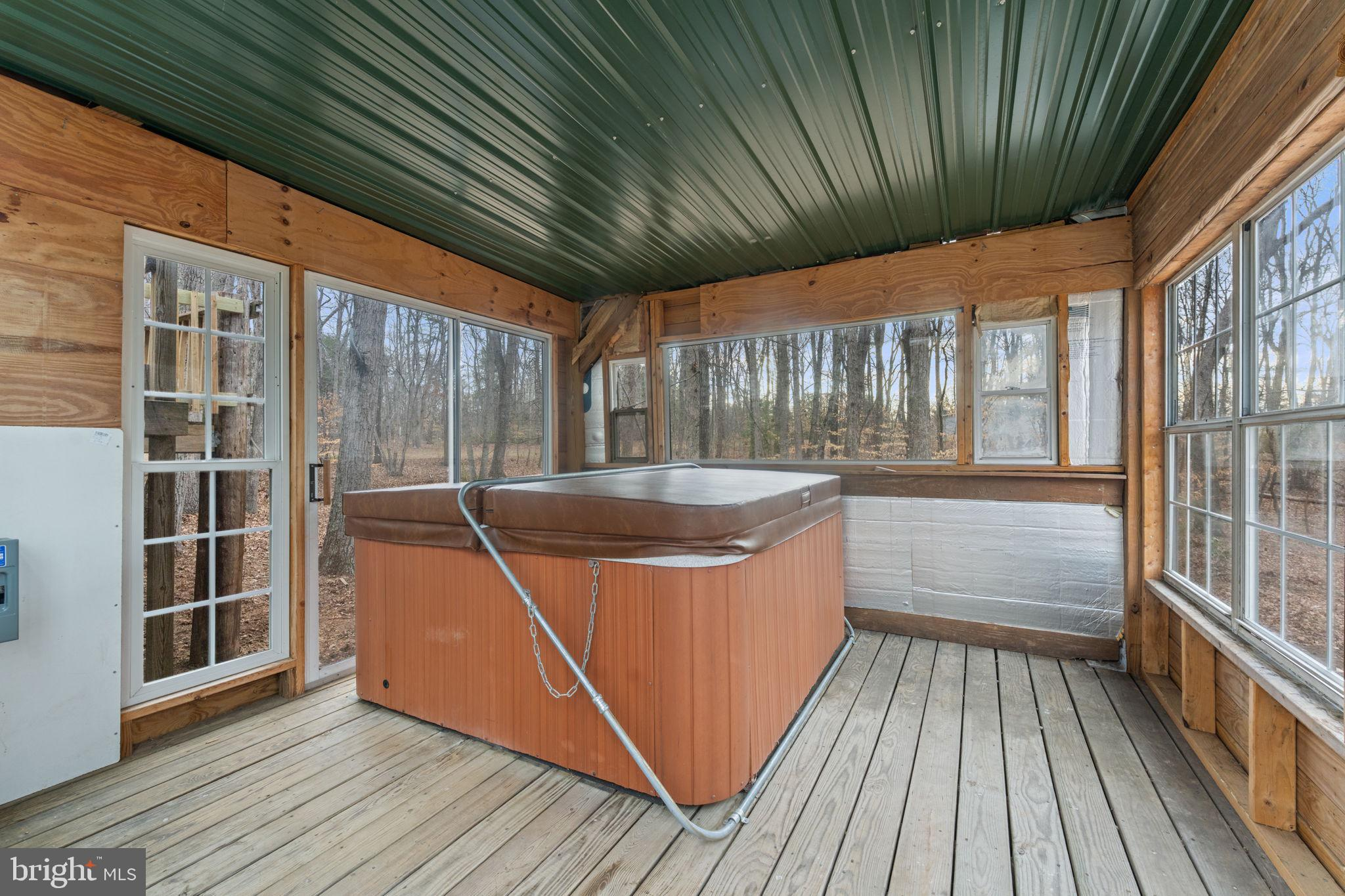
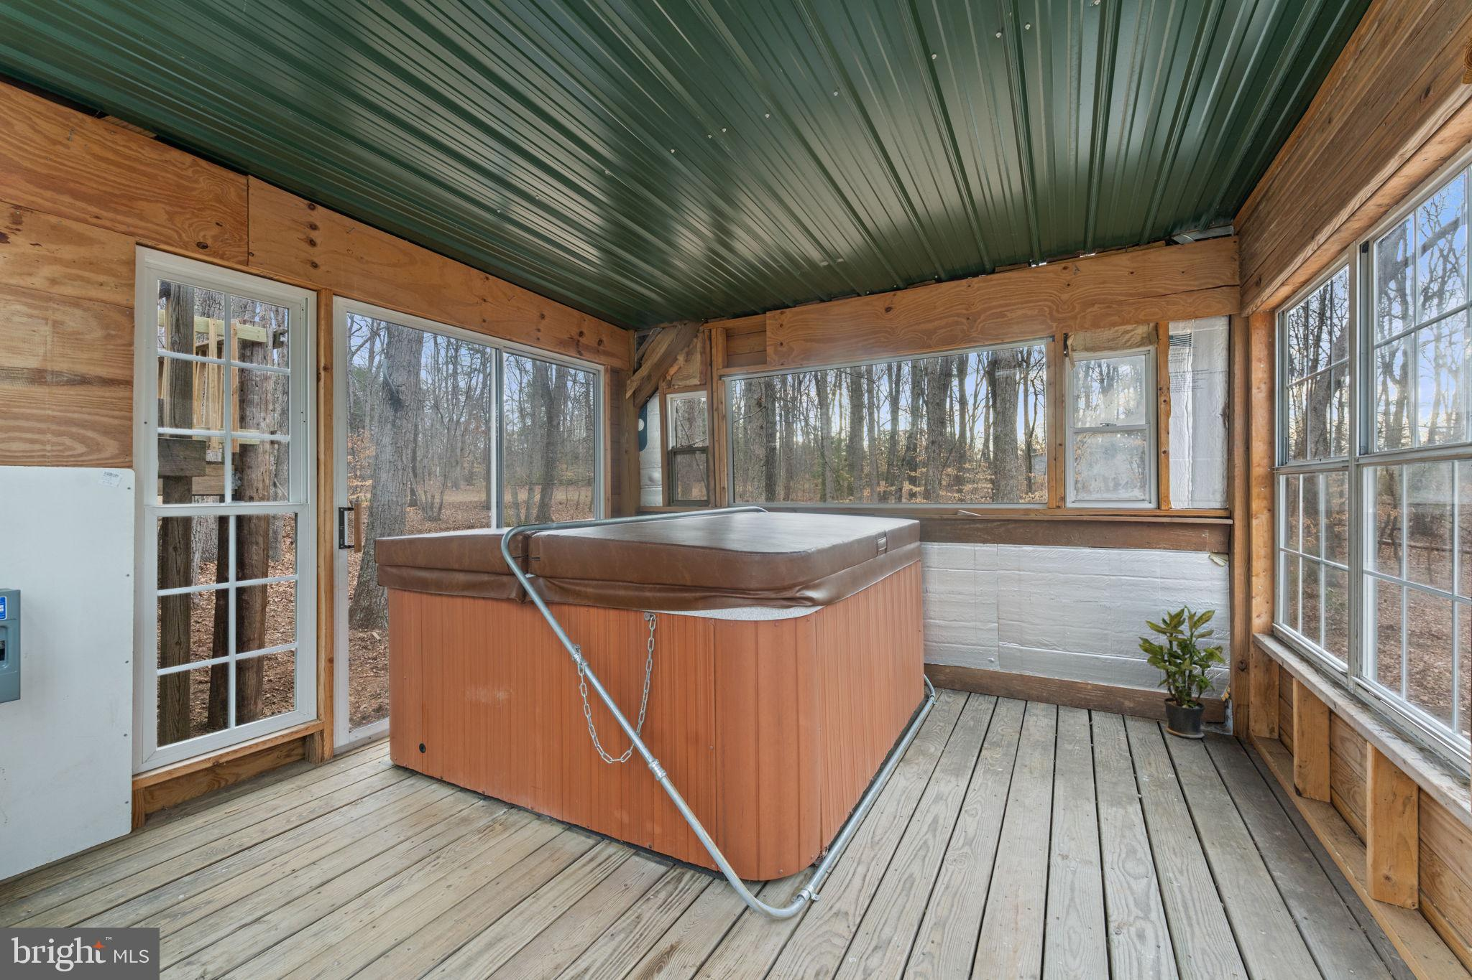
+ potted plant (1179, 667)
